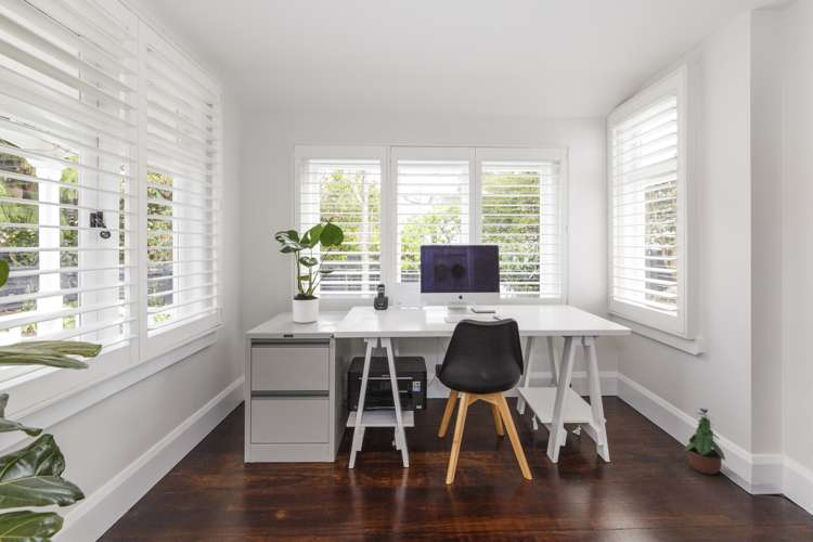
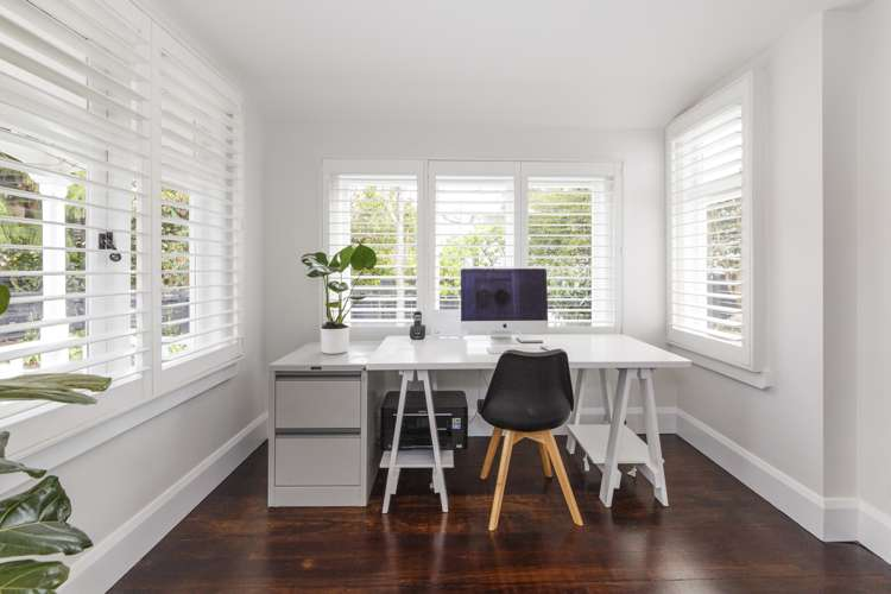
- potted plant (704, 439)
